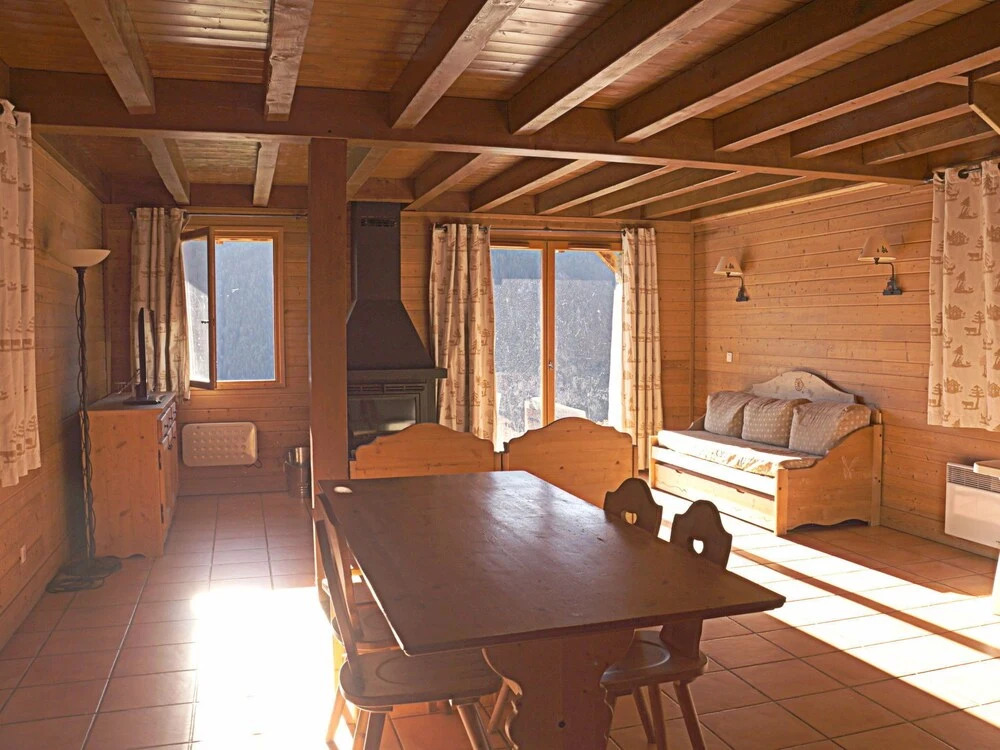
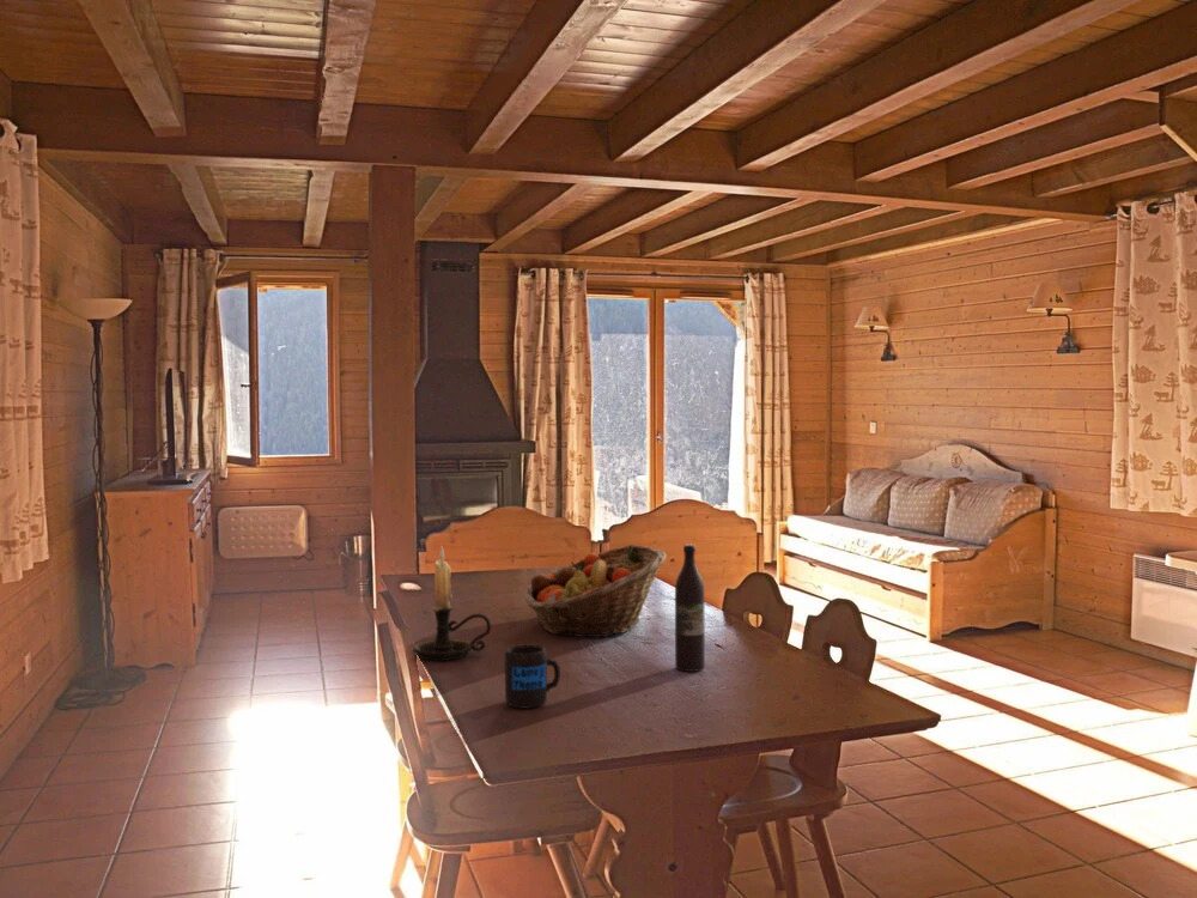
+ mug (533, 675)
+ wine bottle (689, 606)
+ candle holder (451, 597)
+ fruit basket (595, 588)
